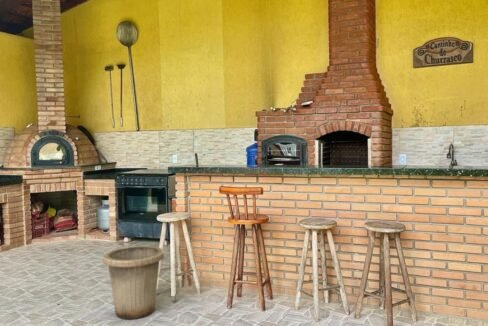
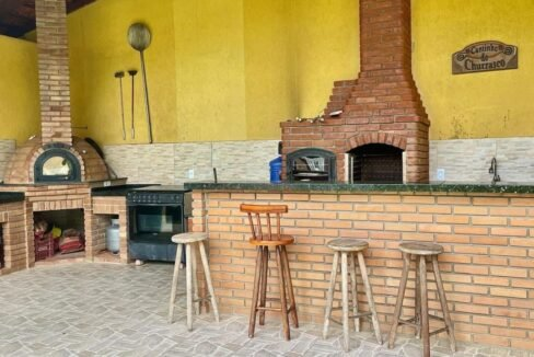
- trash can (134, 282)
